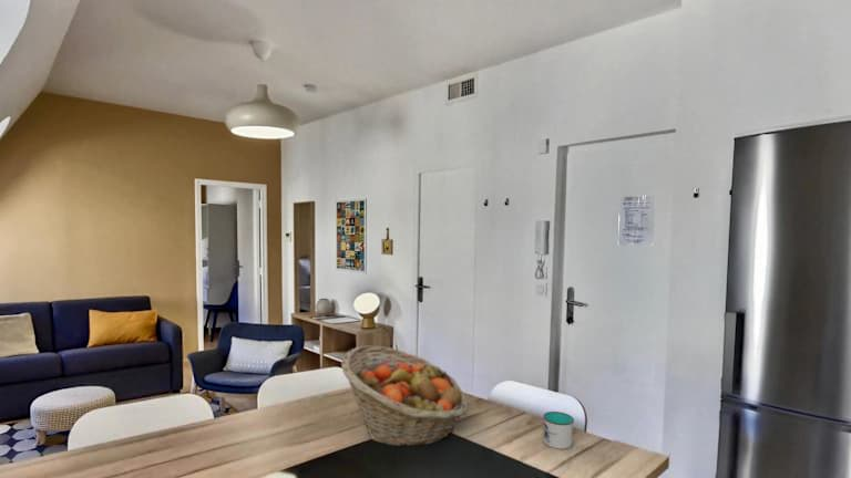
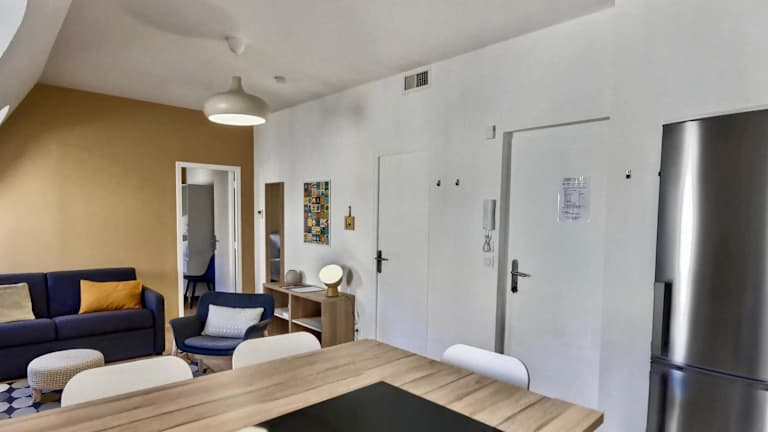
- fruit basket (404, 389)
- mug (556, 428)
